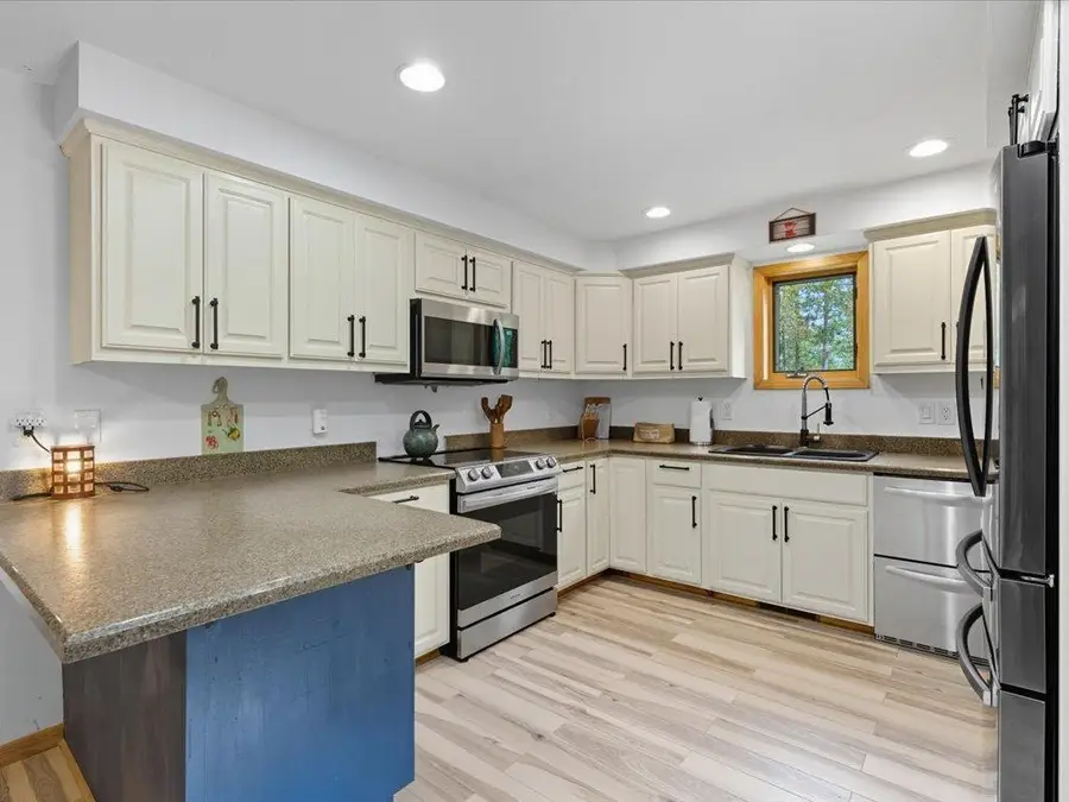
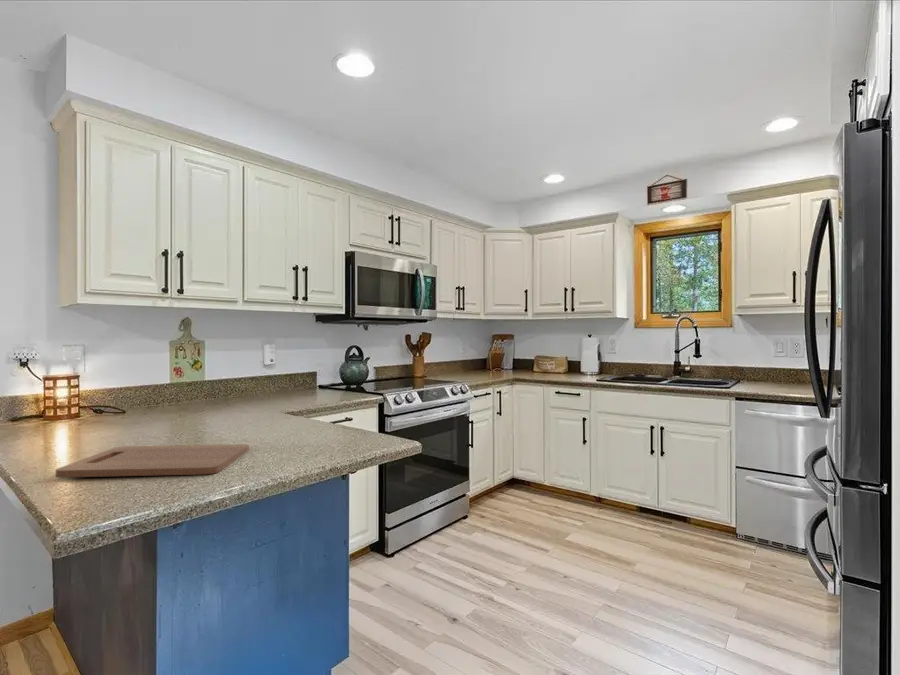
+ cutting board (162, 459)
